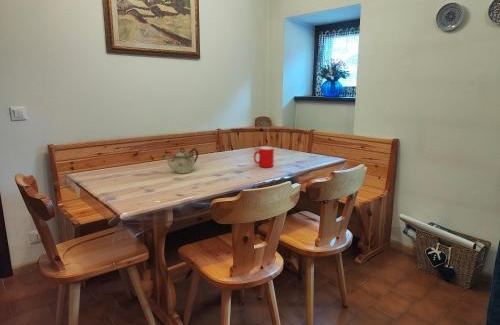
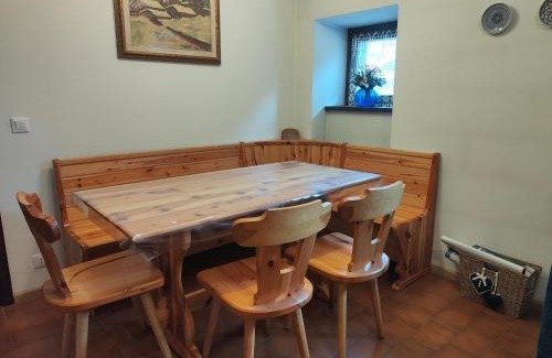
- cup (263, 157)
- teapot (181, 160)
